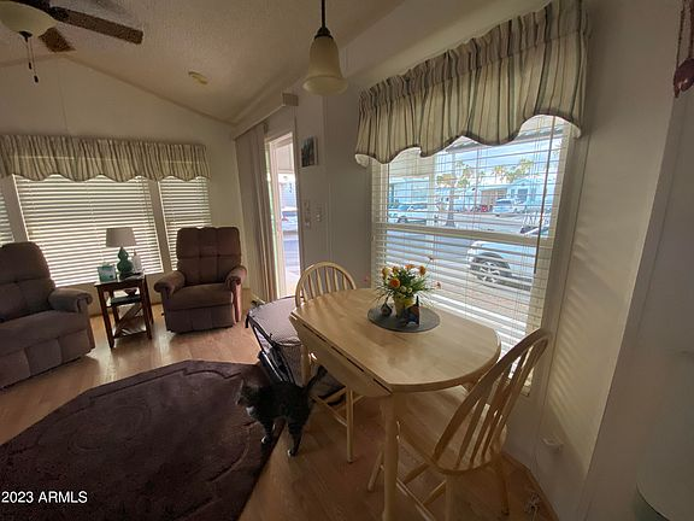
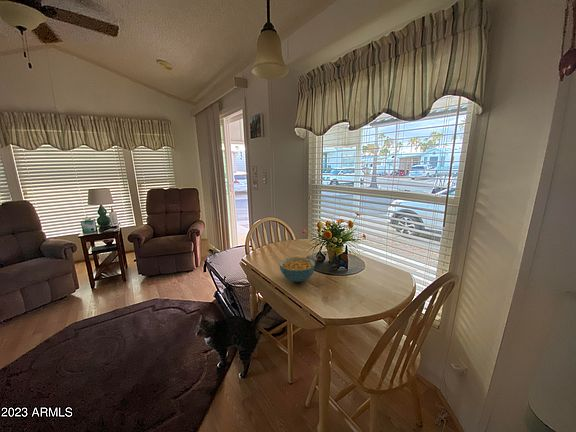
+ cereal bowl (297, 271)
